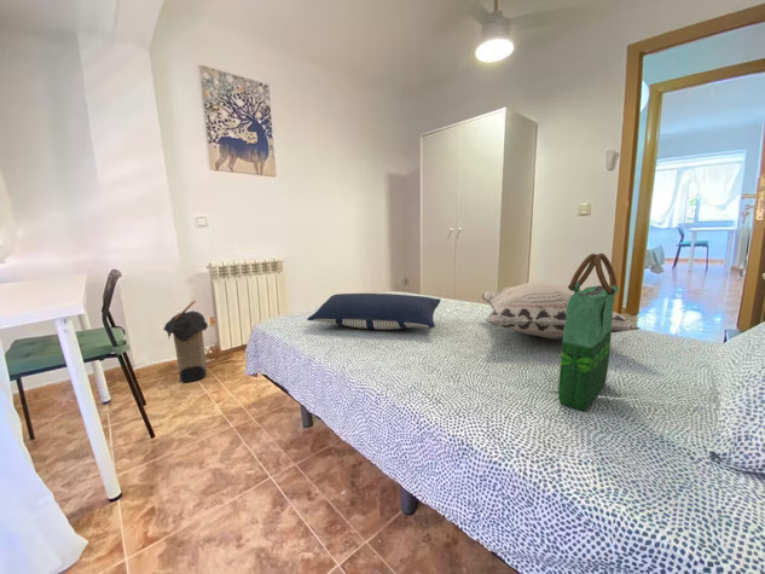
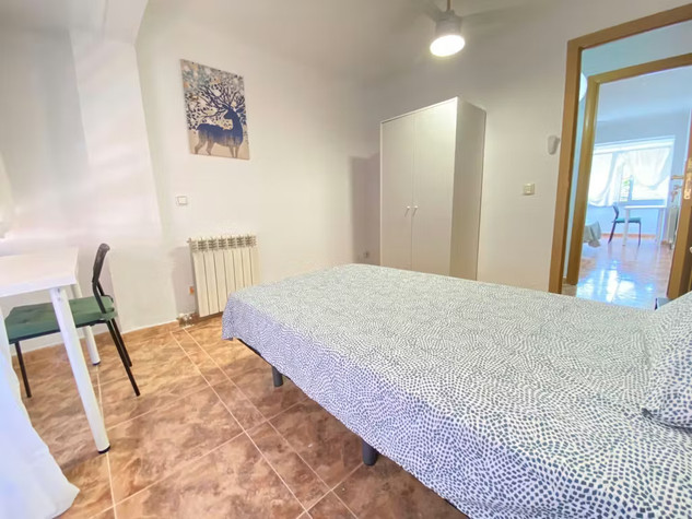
- laundry hamper (187, 336)
- pillow (376, 309)
- tote bag (589, 325)
- decorative pillow (543, 308)
